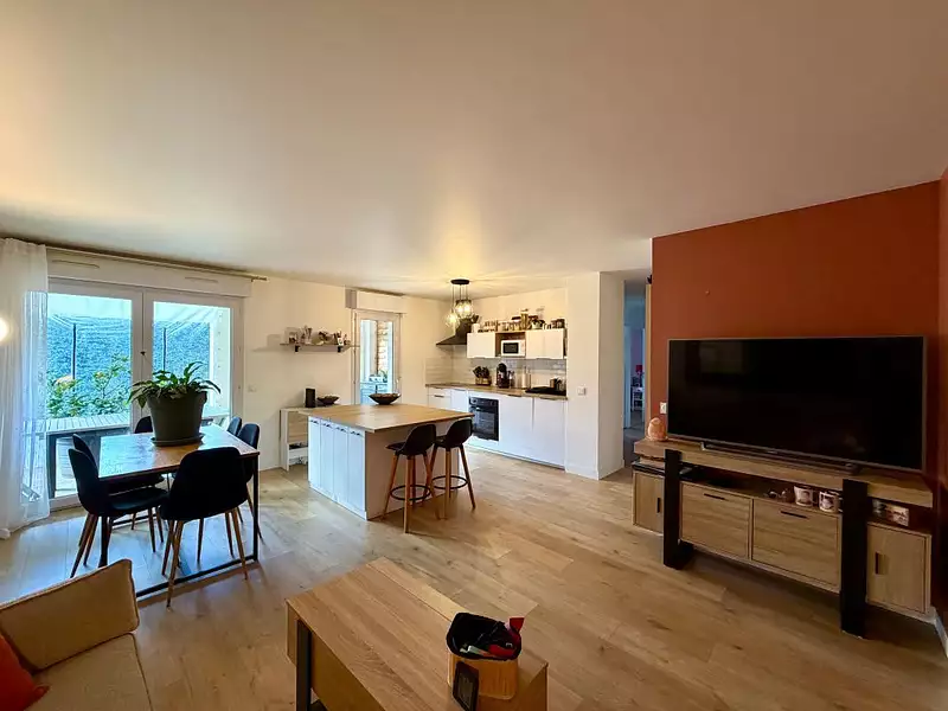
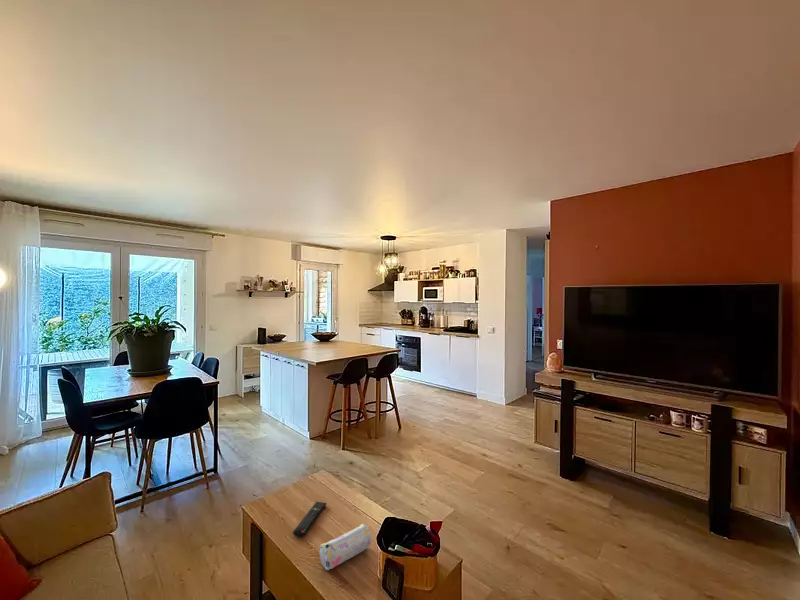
+ remote control (310, 518)
+ pencil case (345, 545)
